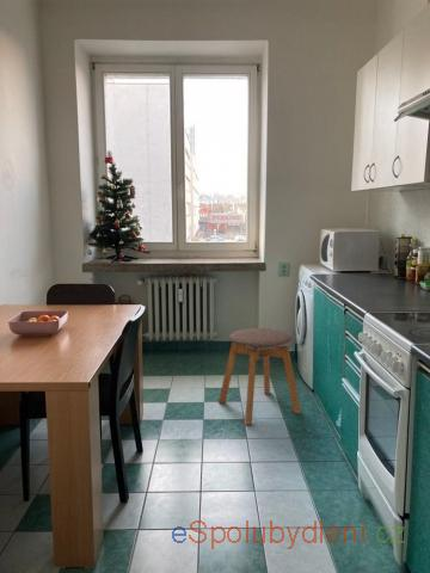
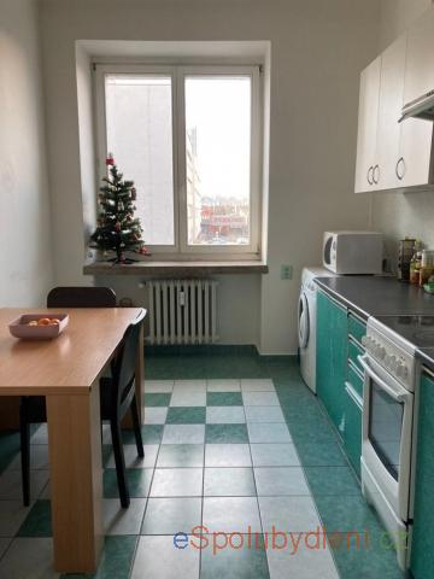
- stool (254, 370)
